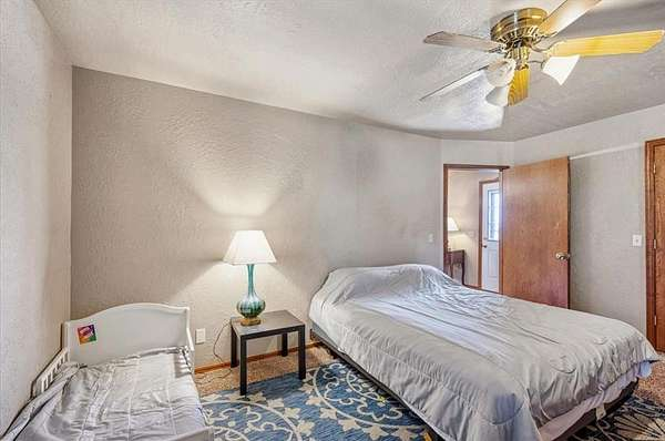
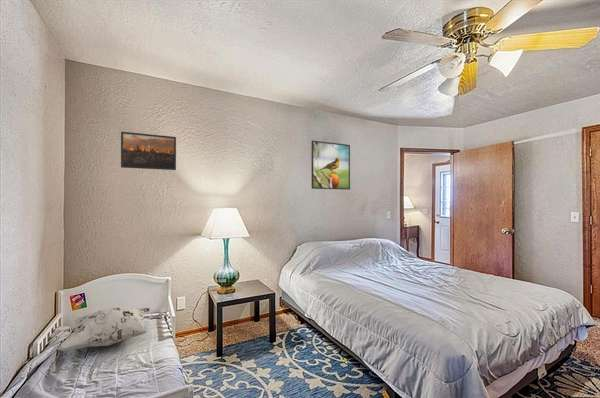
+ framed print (331, 165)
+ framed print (149, 151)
+ decorative pillow (110, 325)
